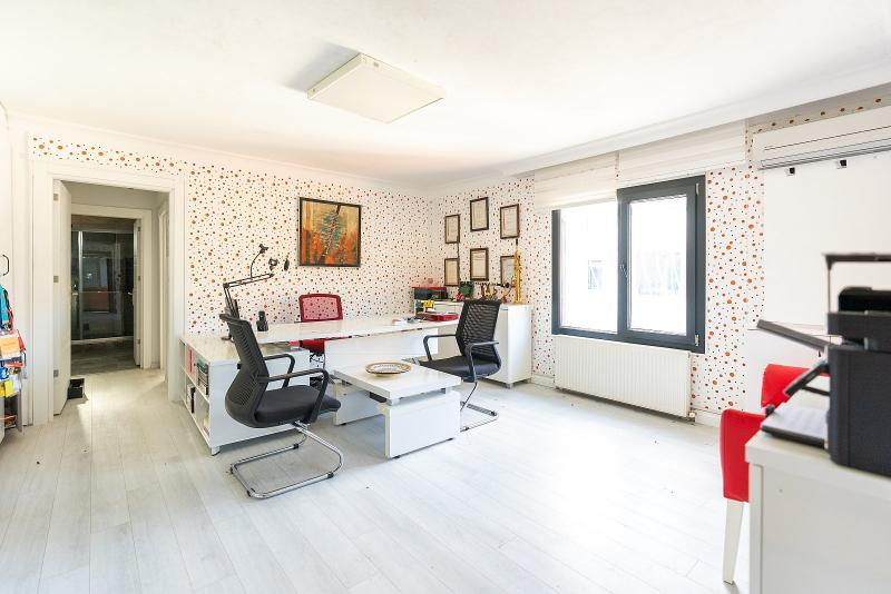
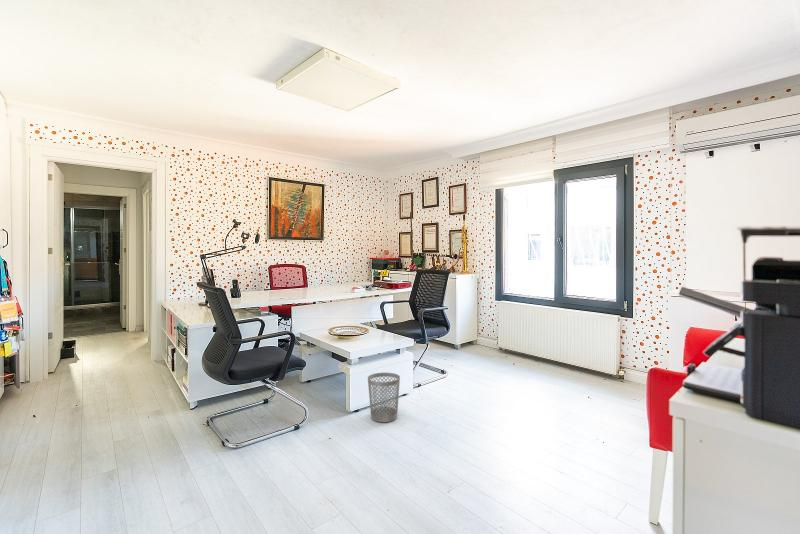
+ wastebasket (384, 397)
